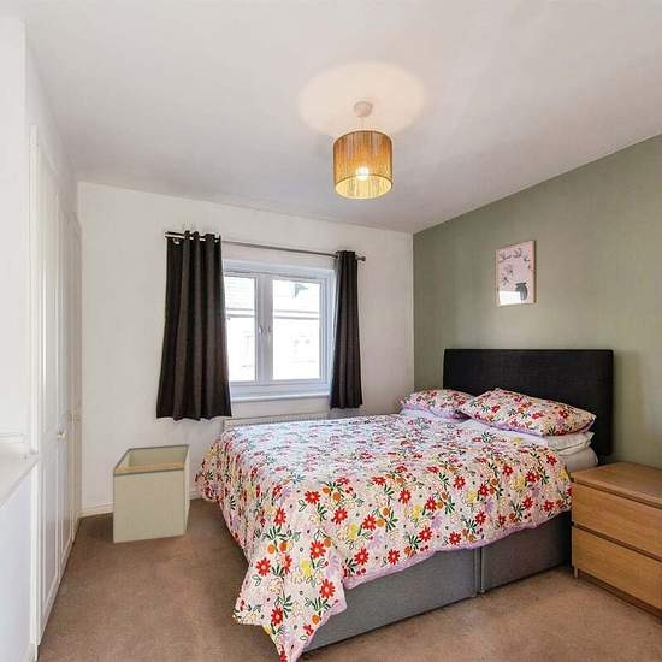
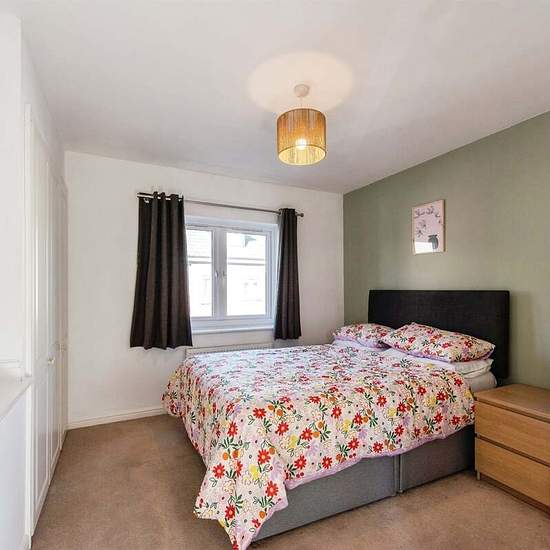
- storage bin (154, 489)
